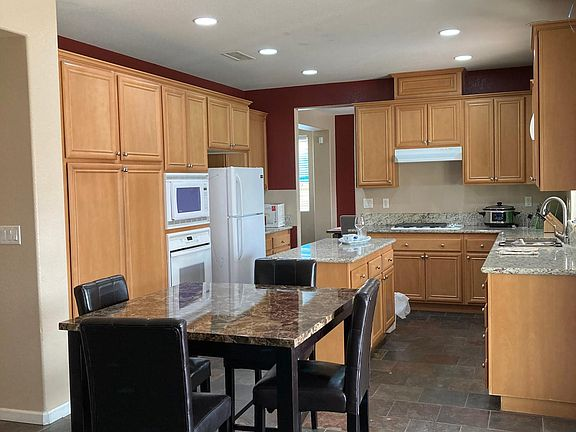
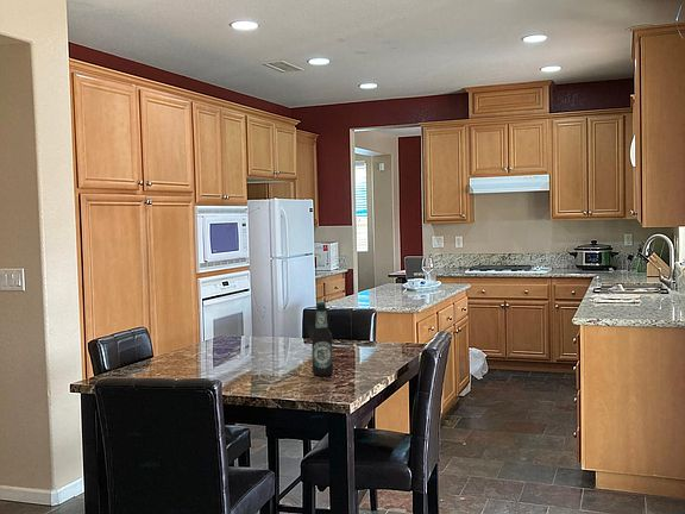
+ bottle (321, 338)
